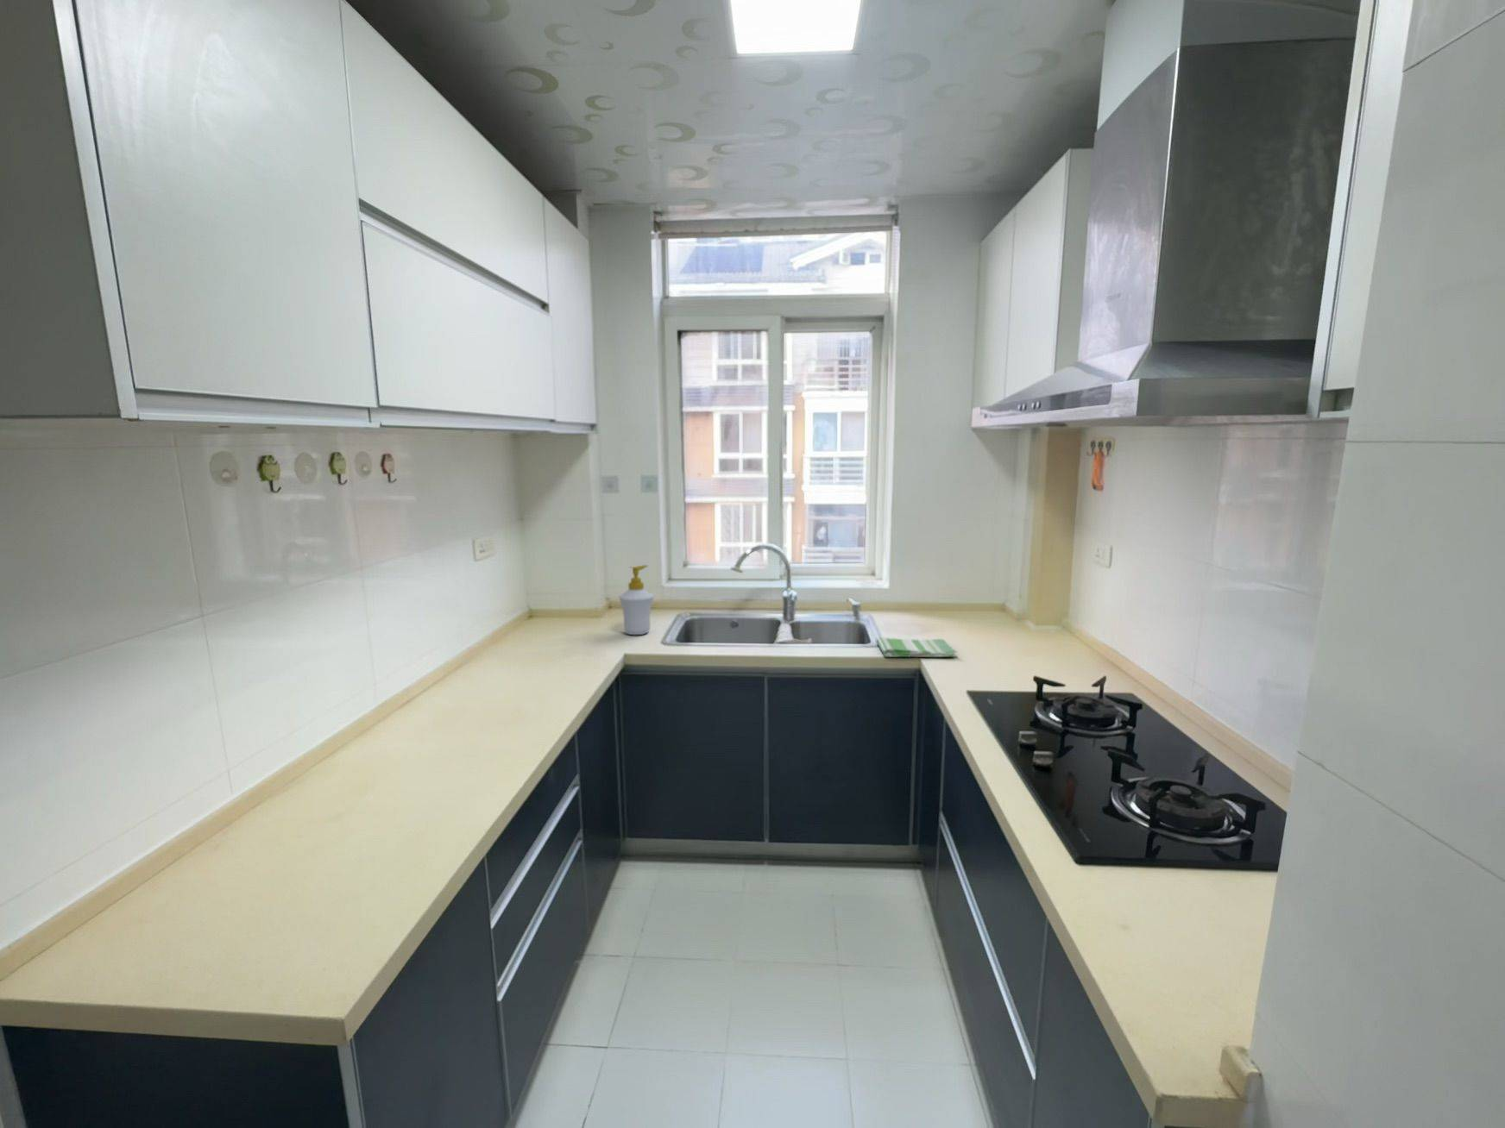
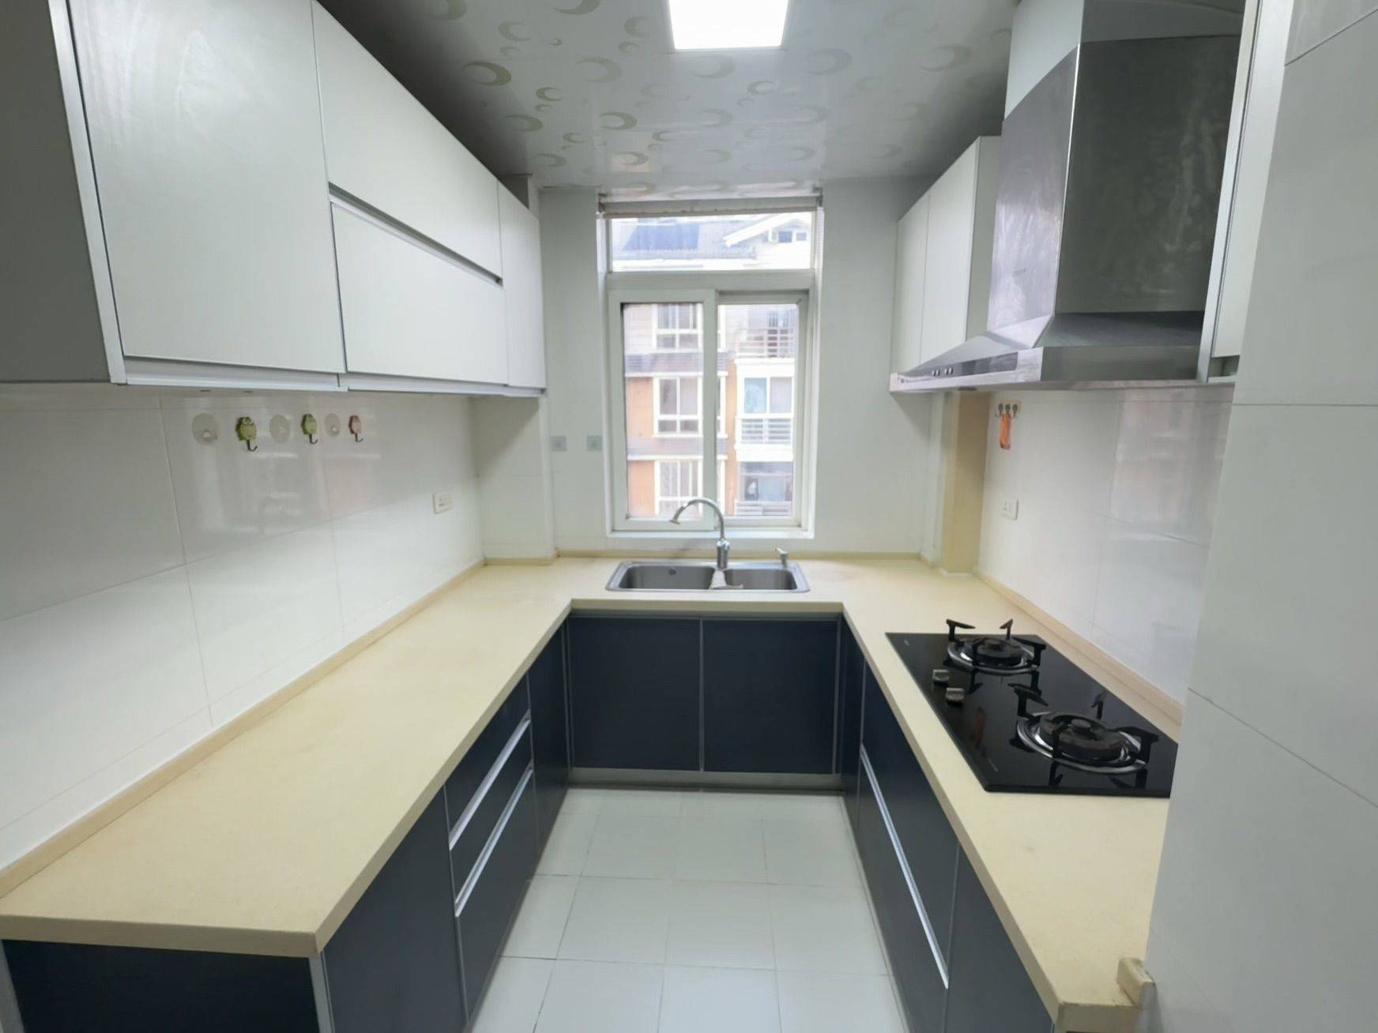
- soap bottle (636, 600)
- dish towel (914, 646)
